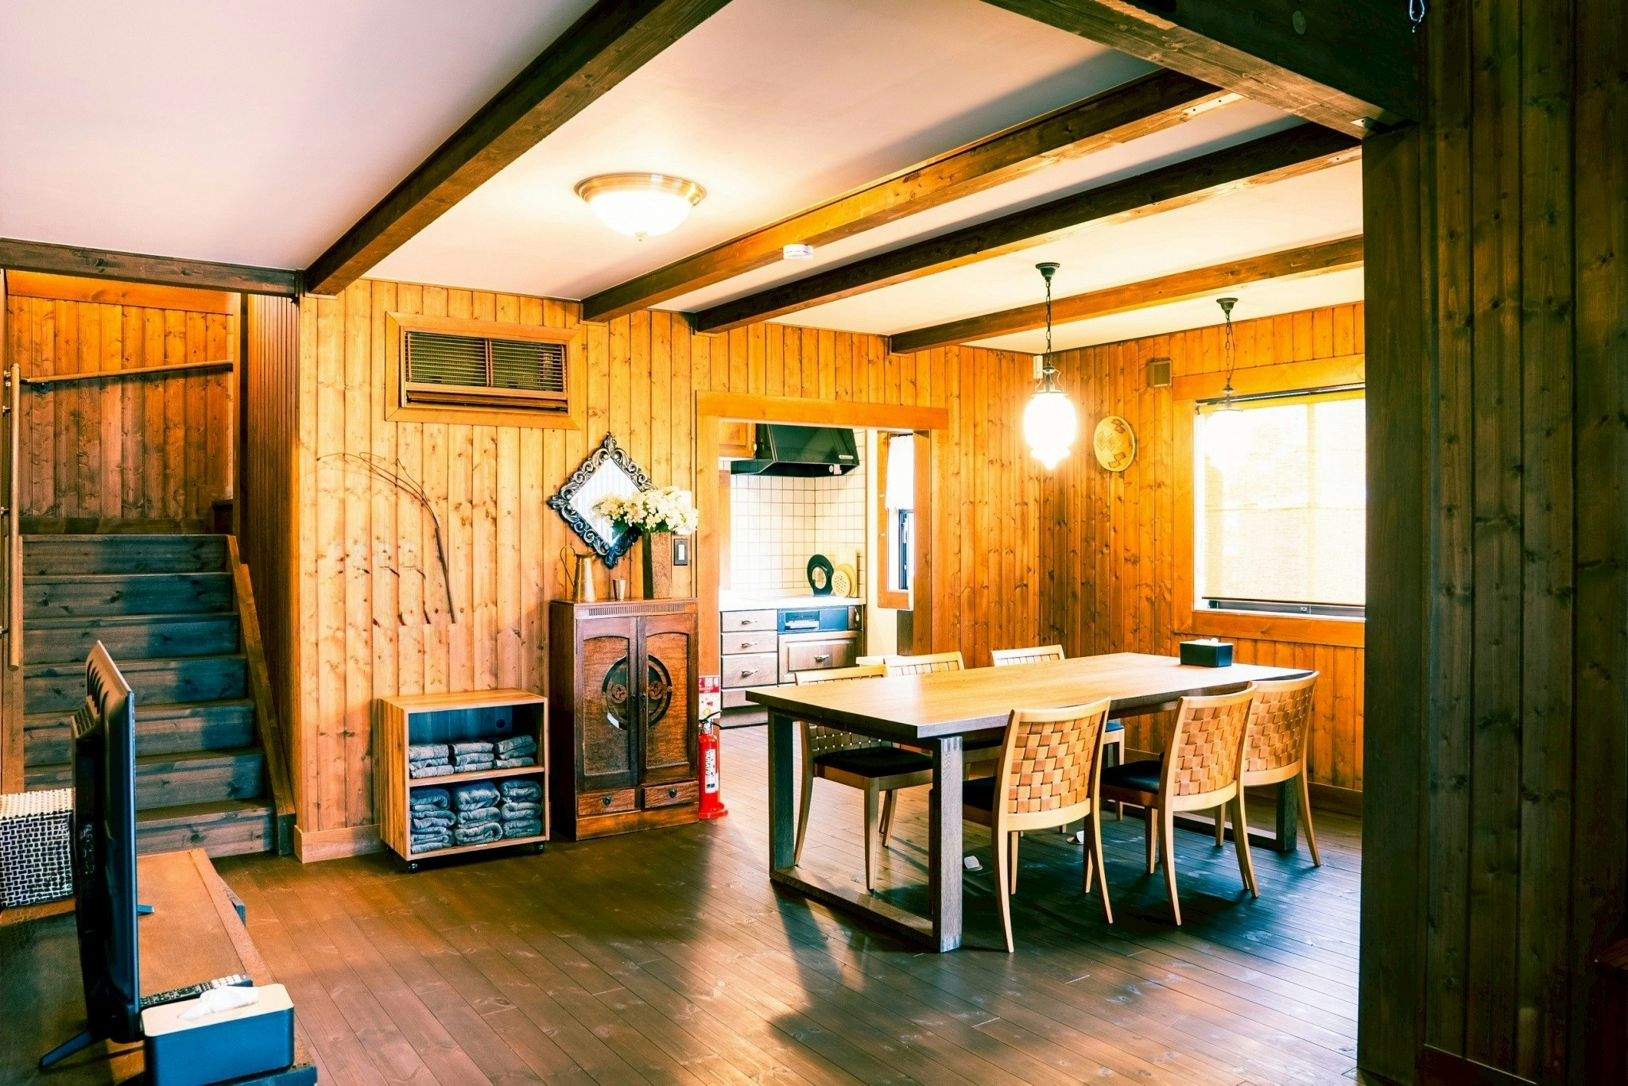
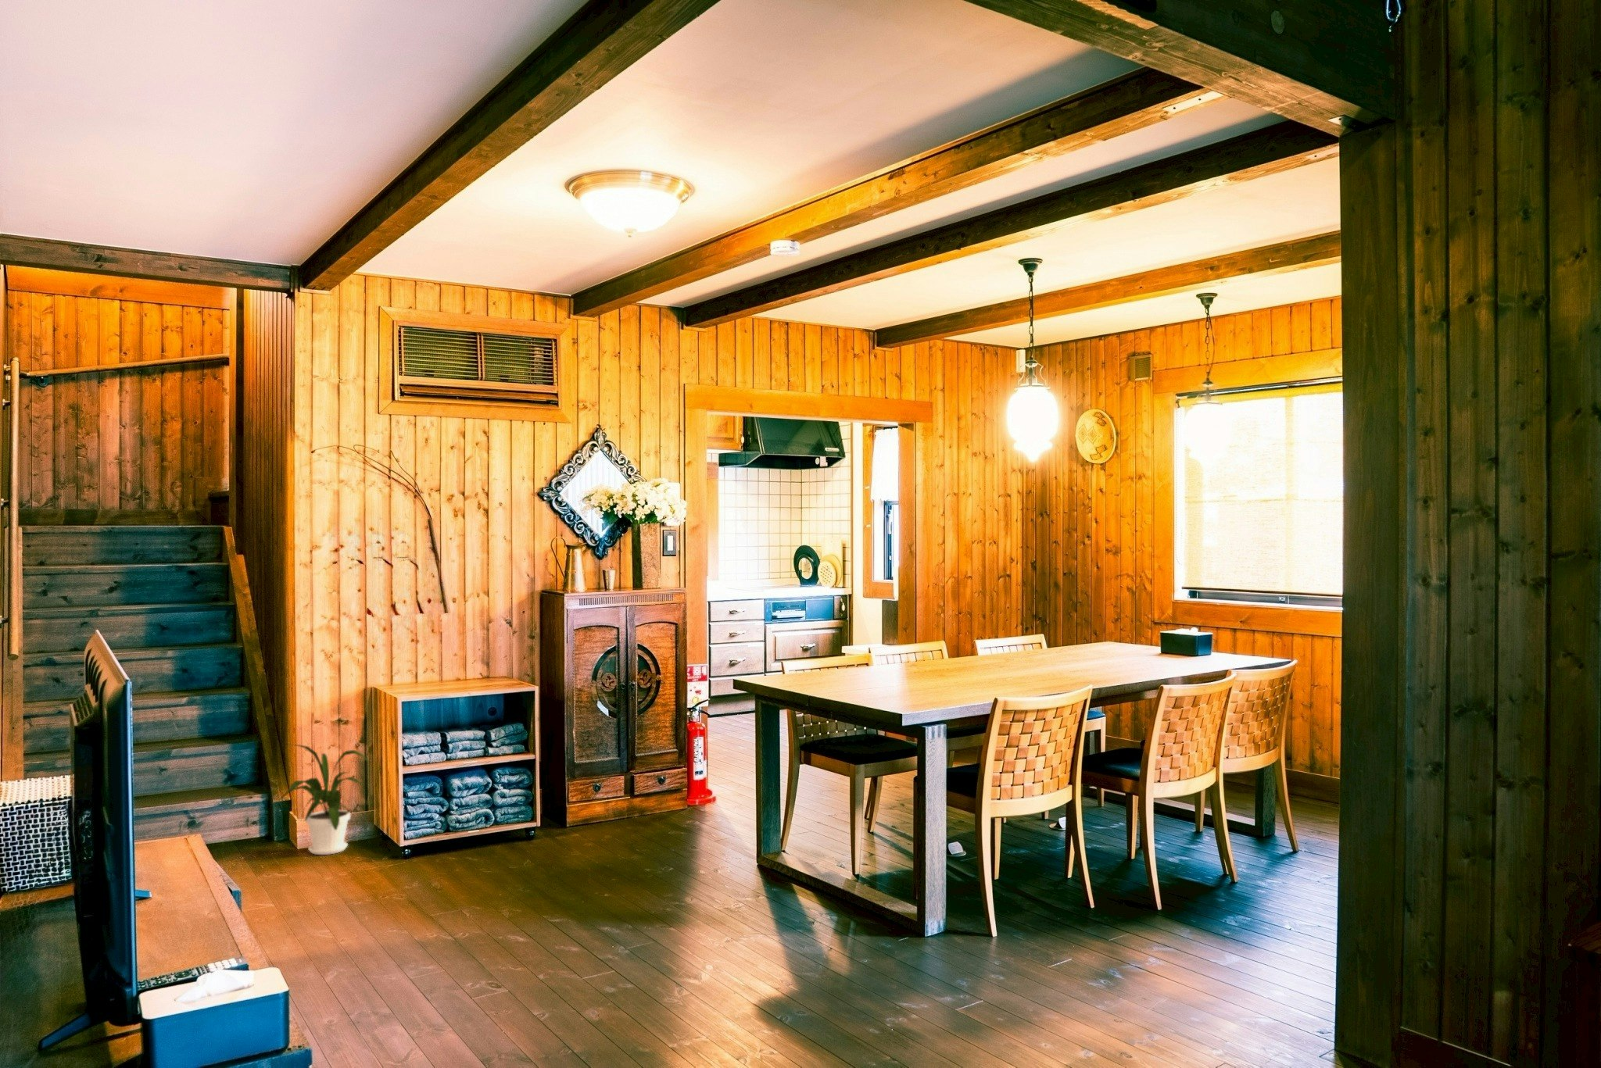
+ house plant (325, 796)
